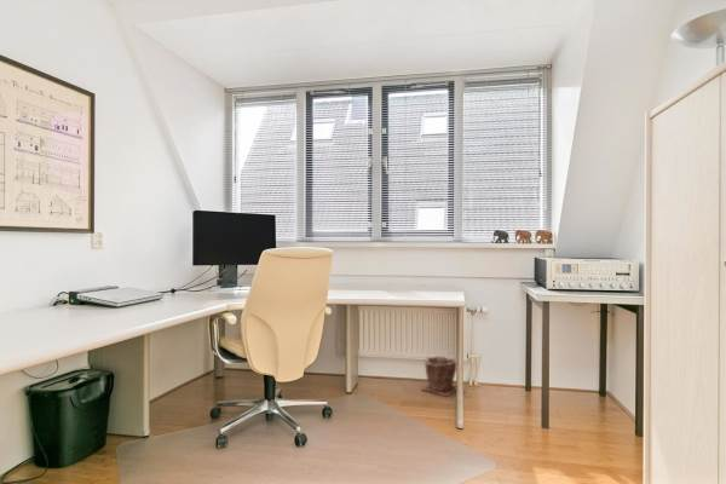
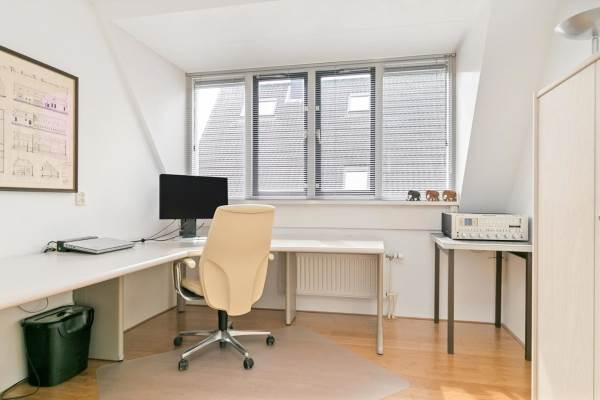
- plant pot (440, 373)
